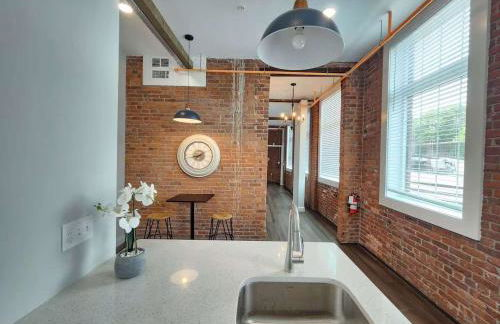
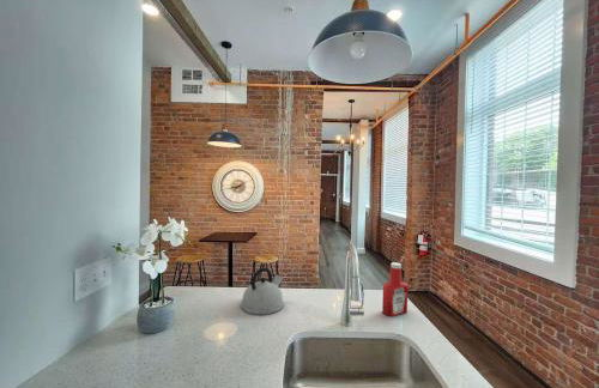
+ kettle (264, 285)
+ soap bottle (395, 287)
